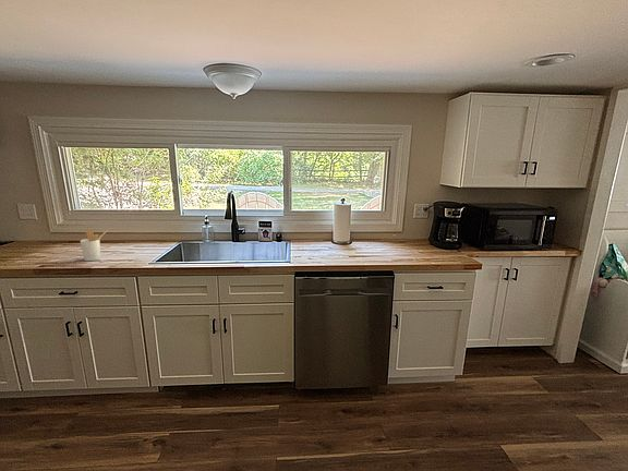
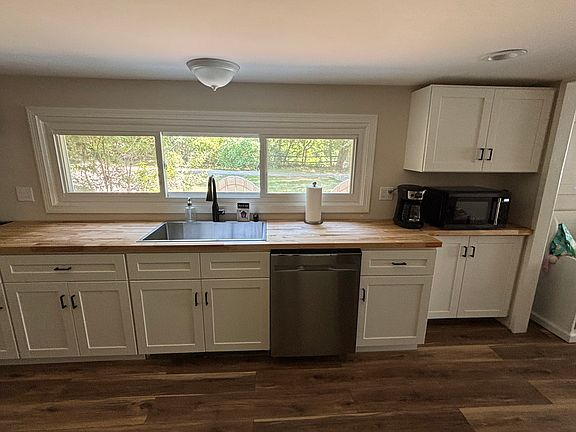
- utensil holder (95, 244)
